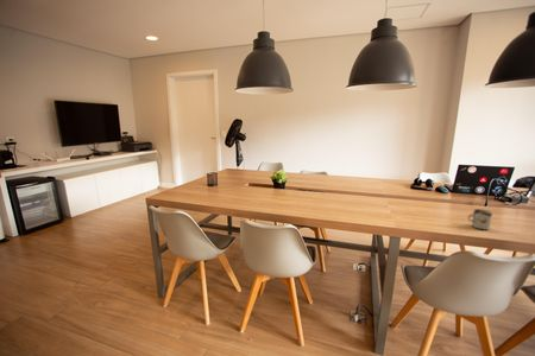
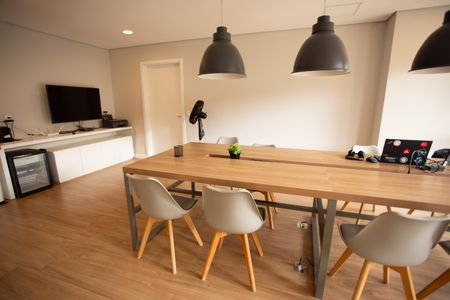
- cup (478, 218)
